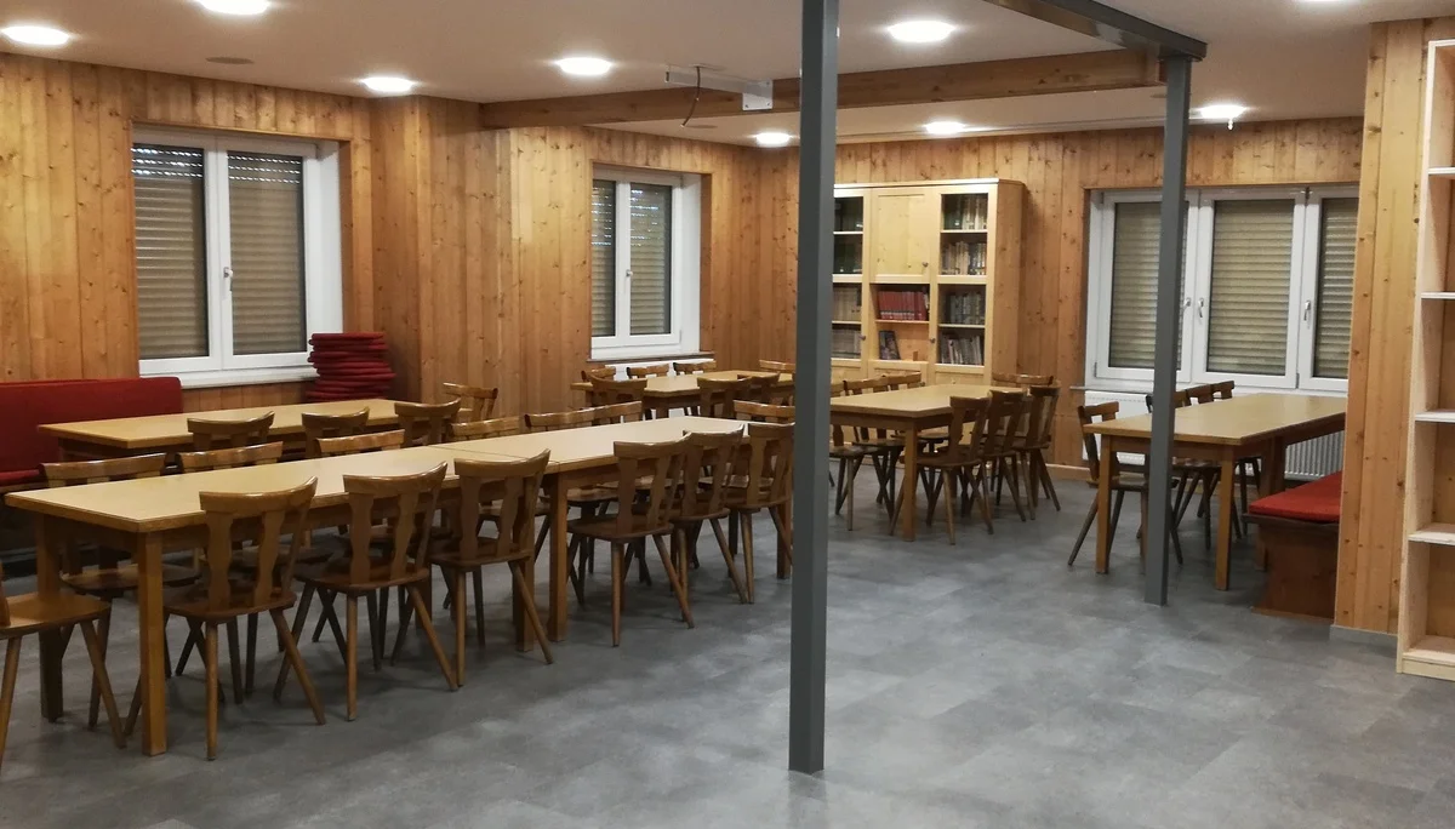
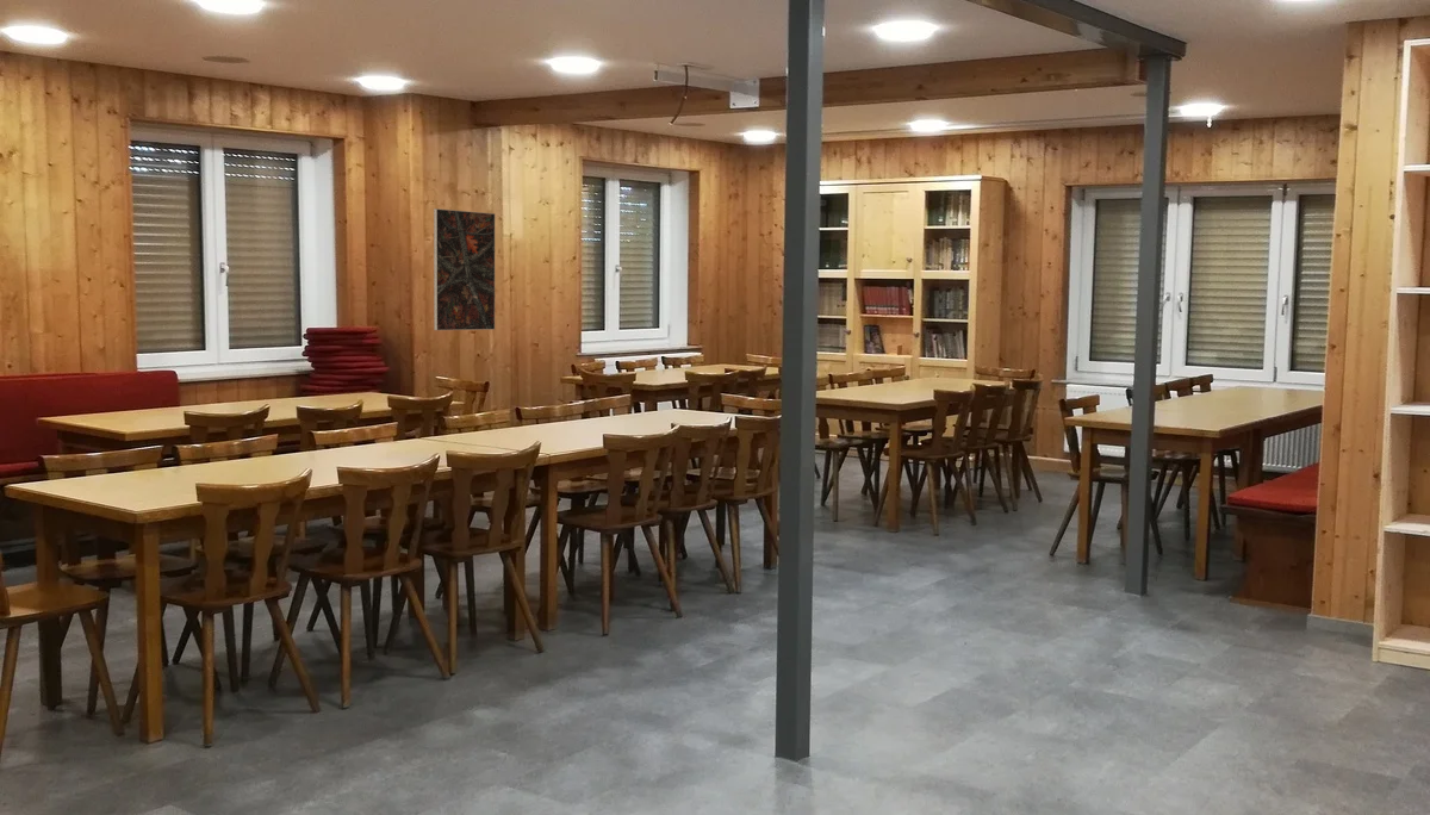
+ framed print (465, 270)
